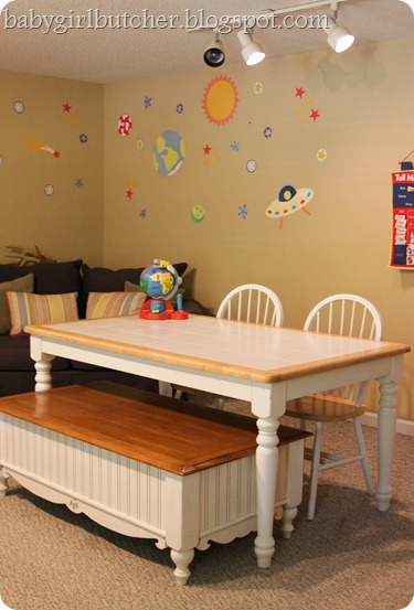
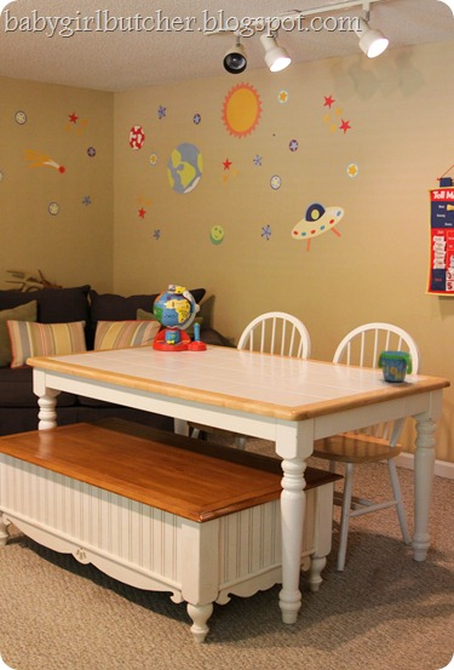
+ snack cup (393, 366)
